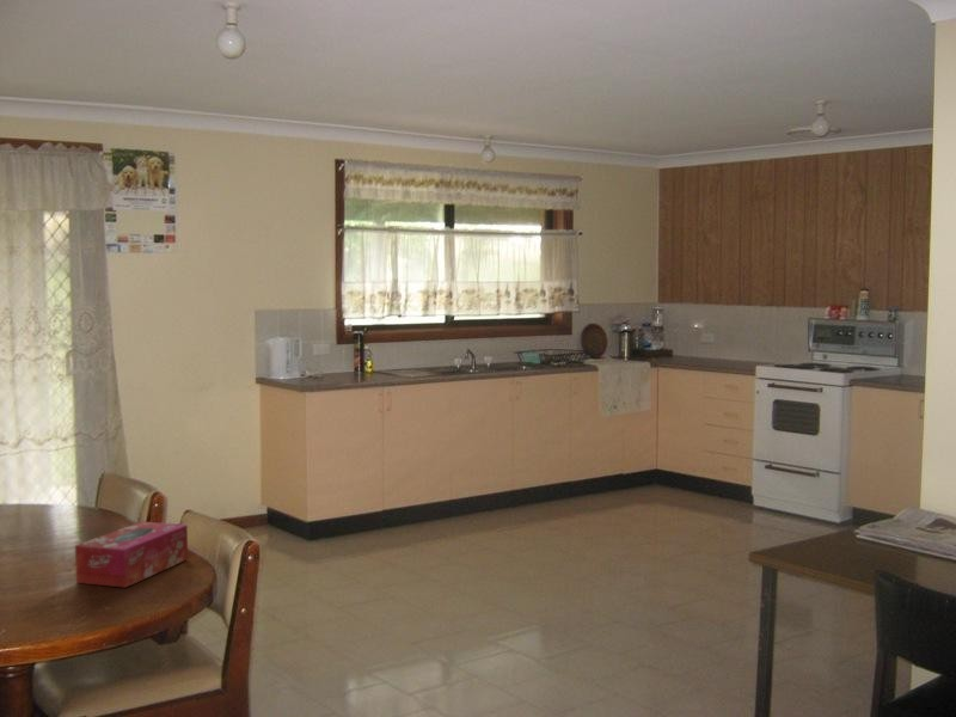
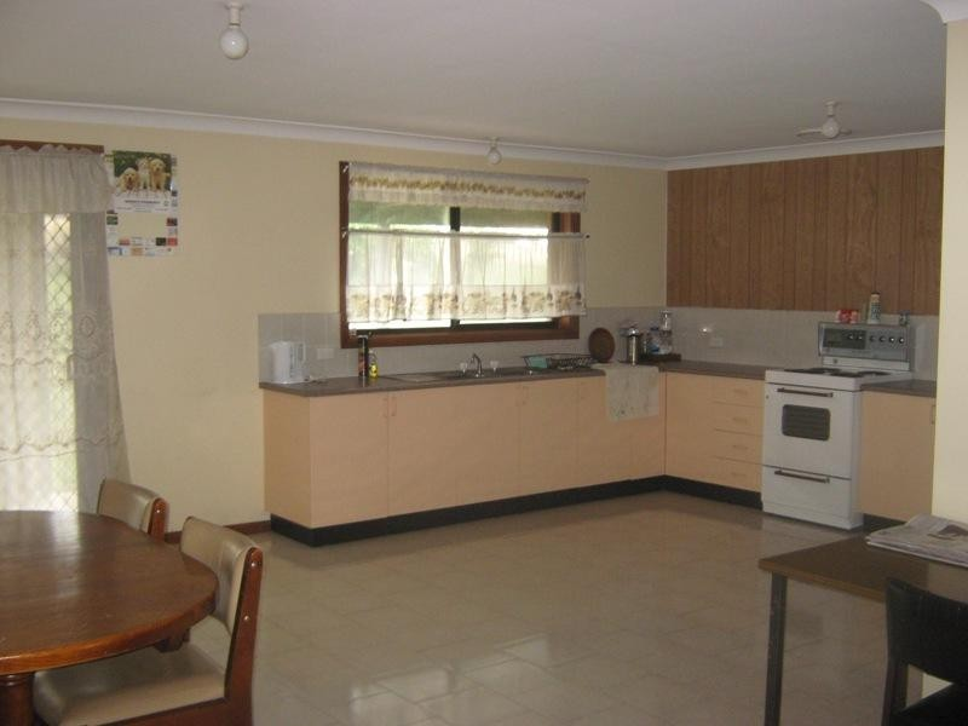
- tissue box (134, 552)
